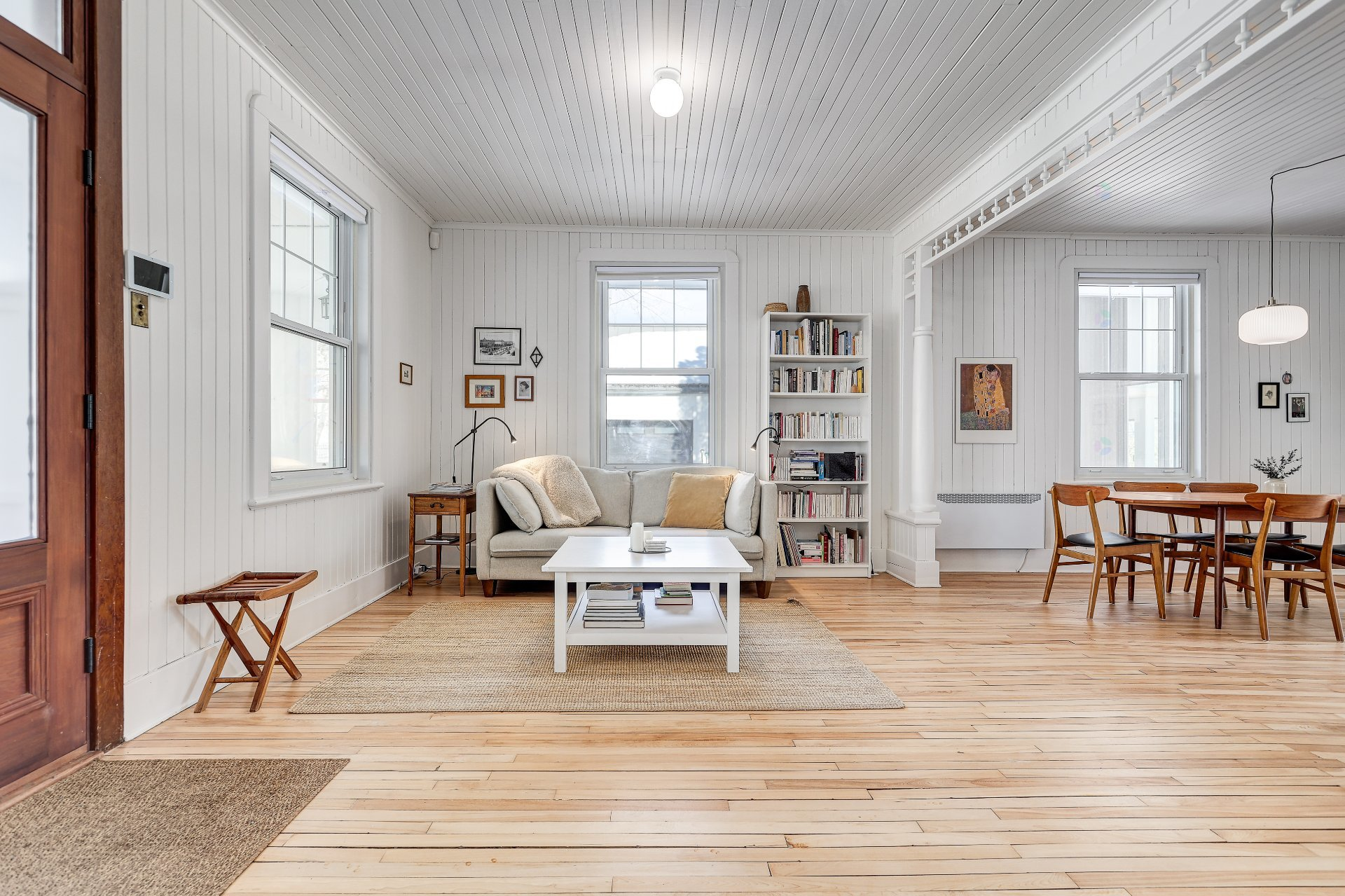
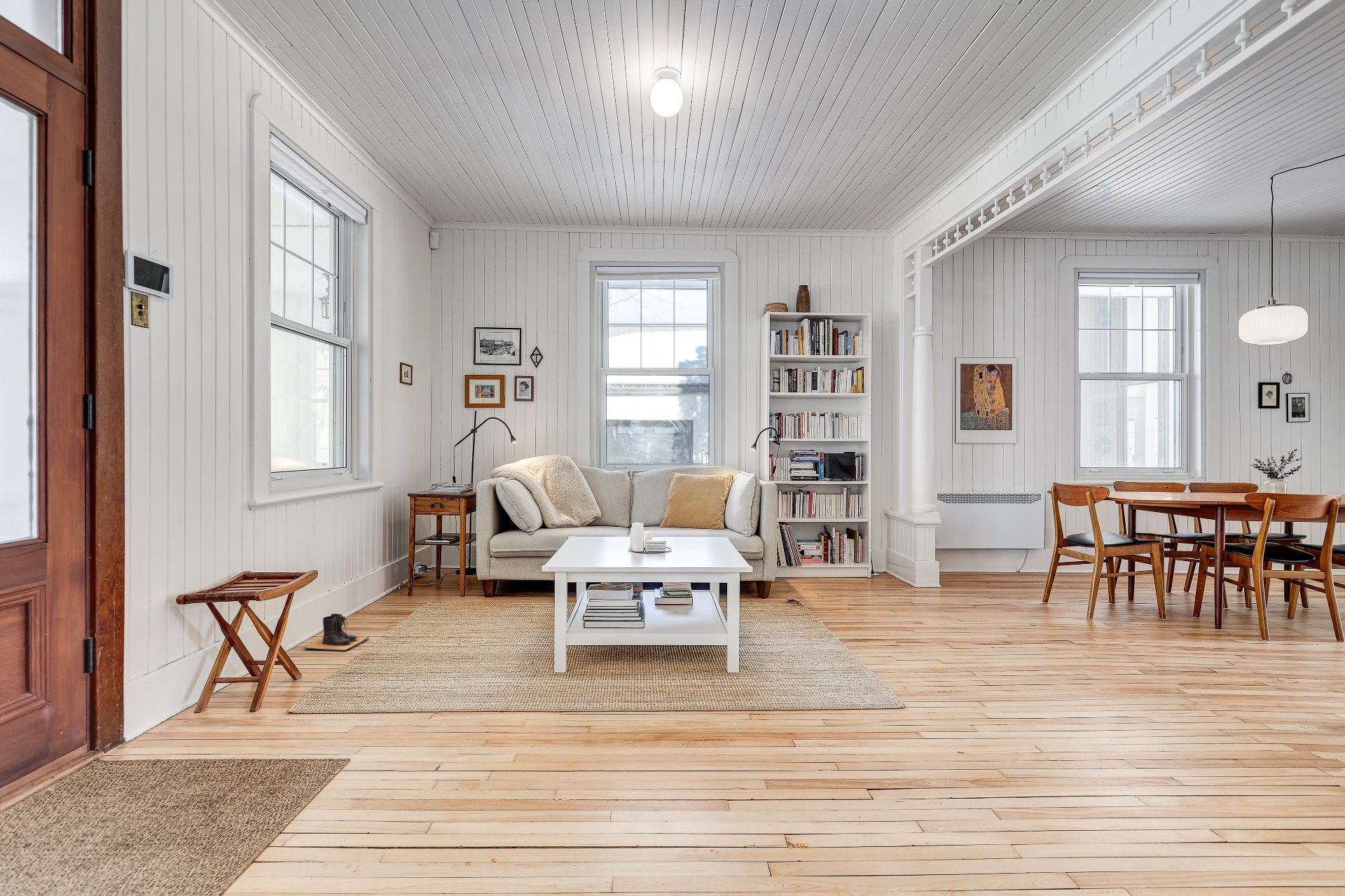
+ boots (337, 630)
